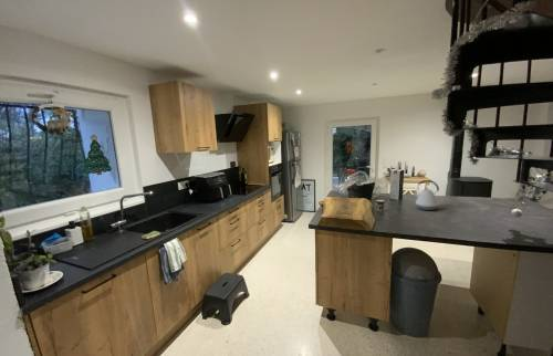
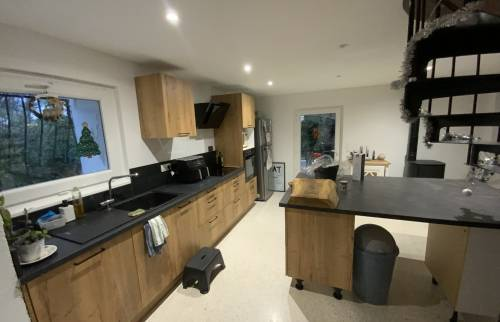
- kettle (426, 193)
